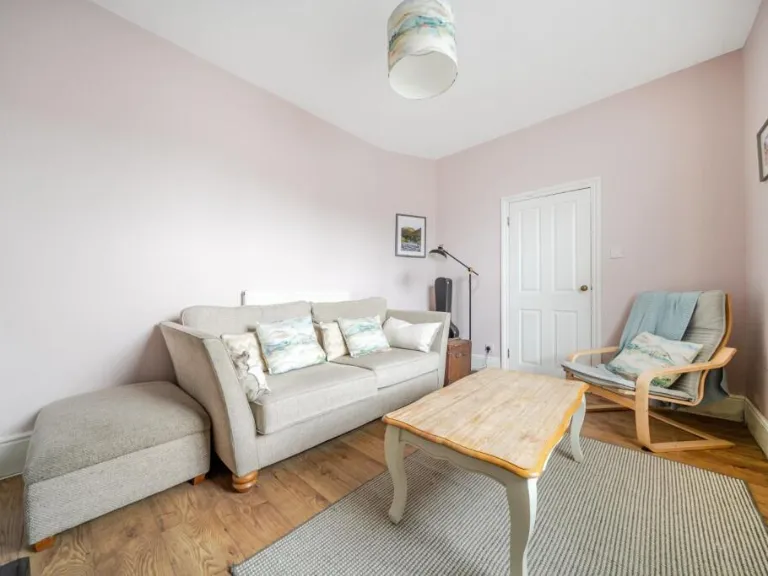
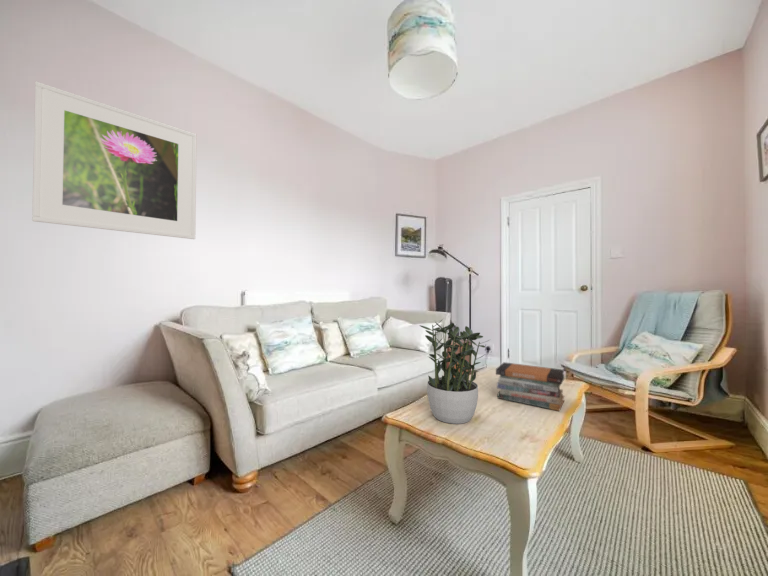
+ potted plant (453, 366)
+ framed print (126, 171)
+ book stack (529, 384)
